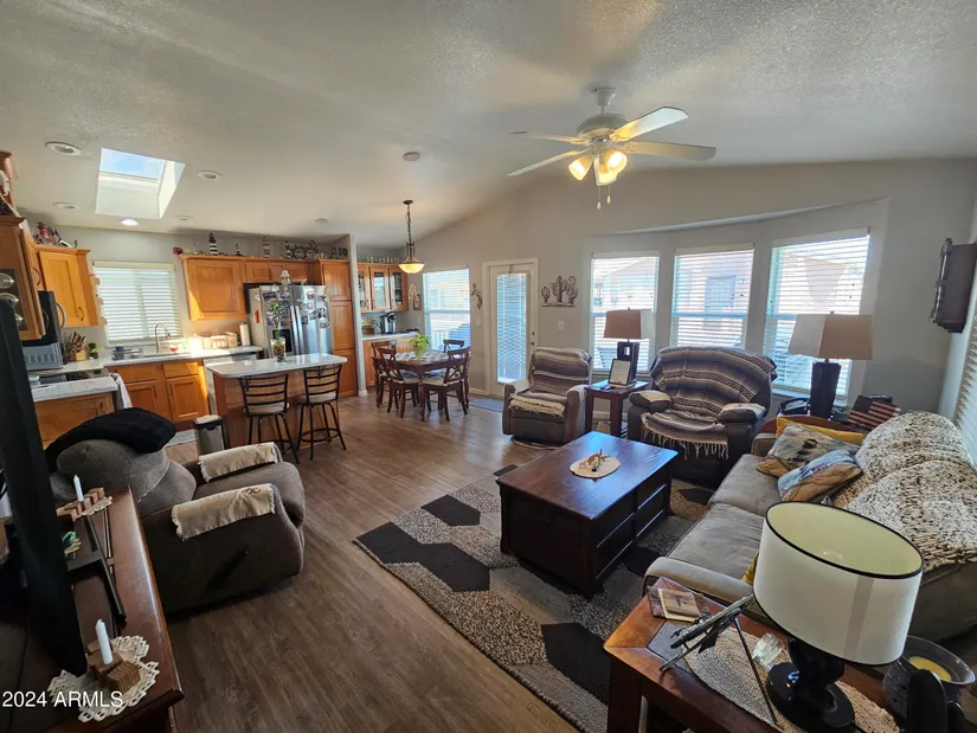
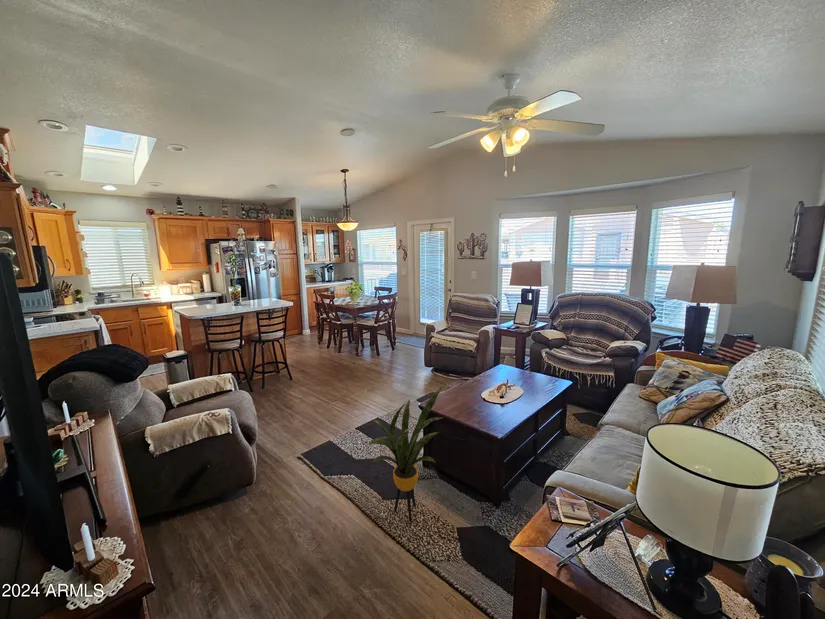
+ house plant (412, 458)
